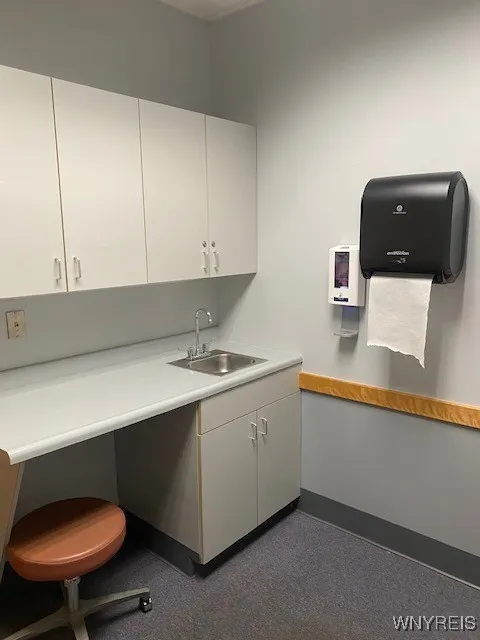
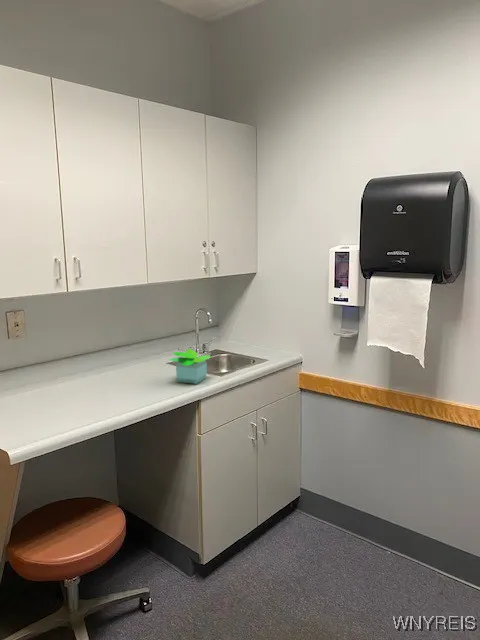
+ potted plant (189, 365)
